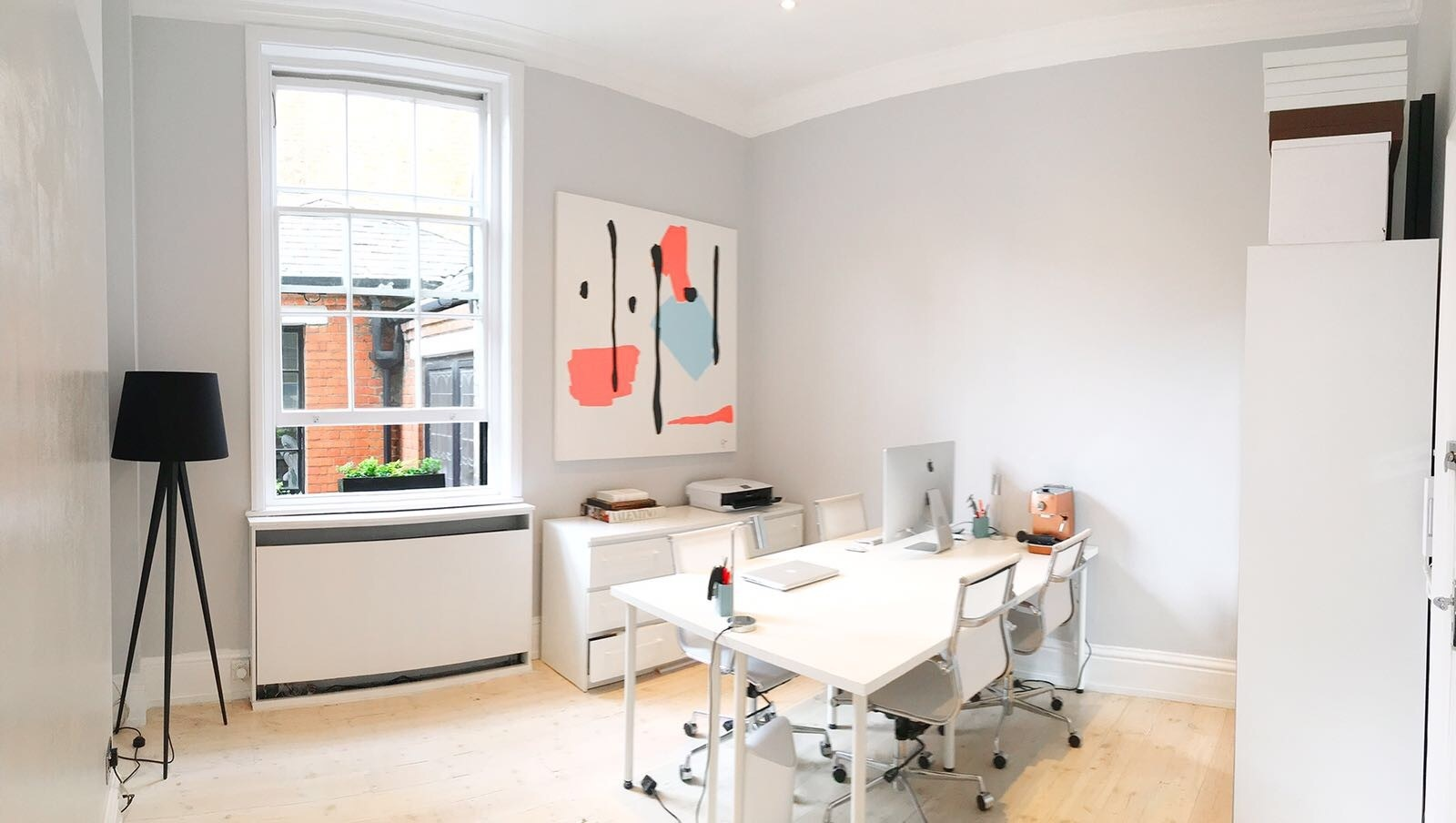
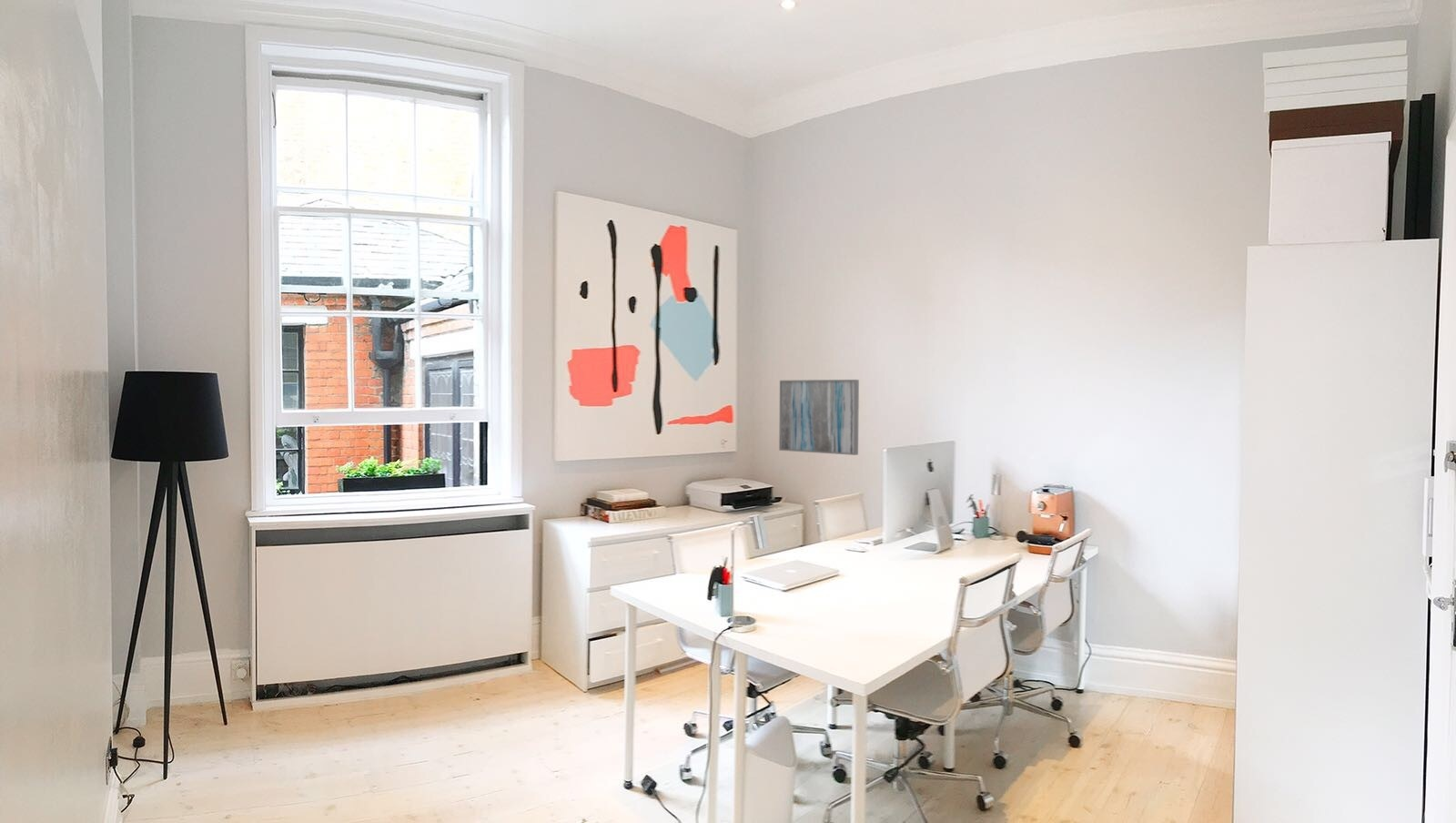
+ wall art (817, 416)
